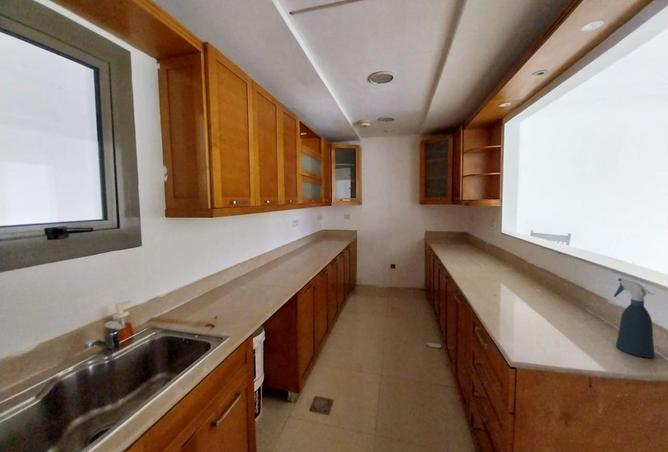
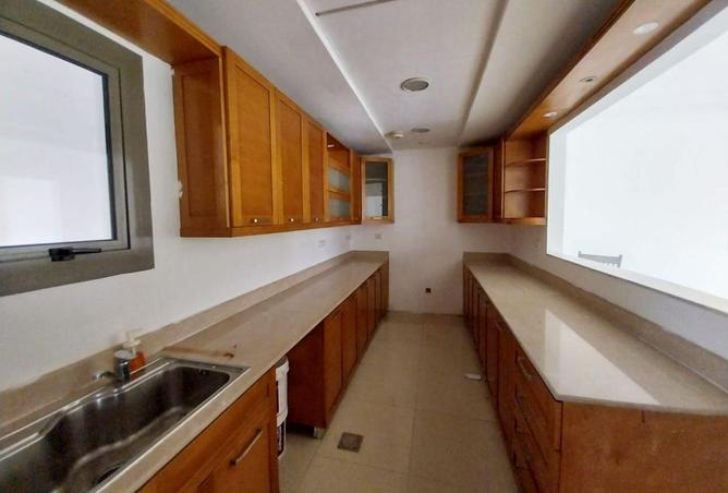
- spray bottle (633, 315)
